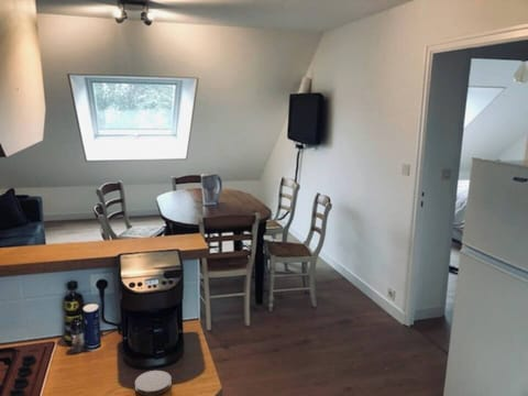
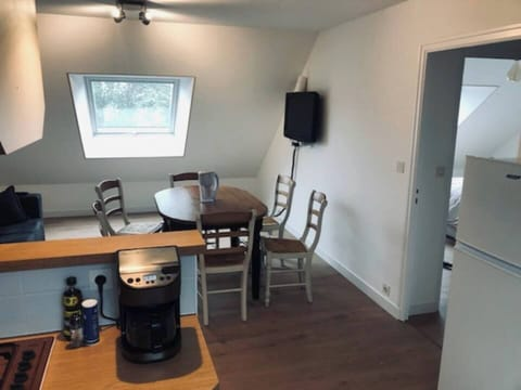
- coaster (153, 382)
